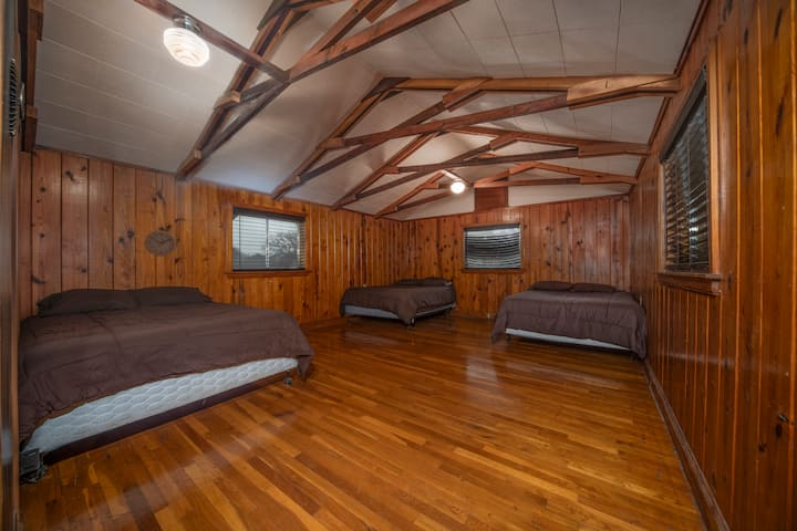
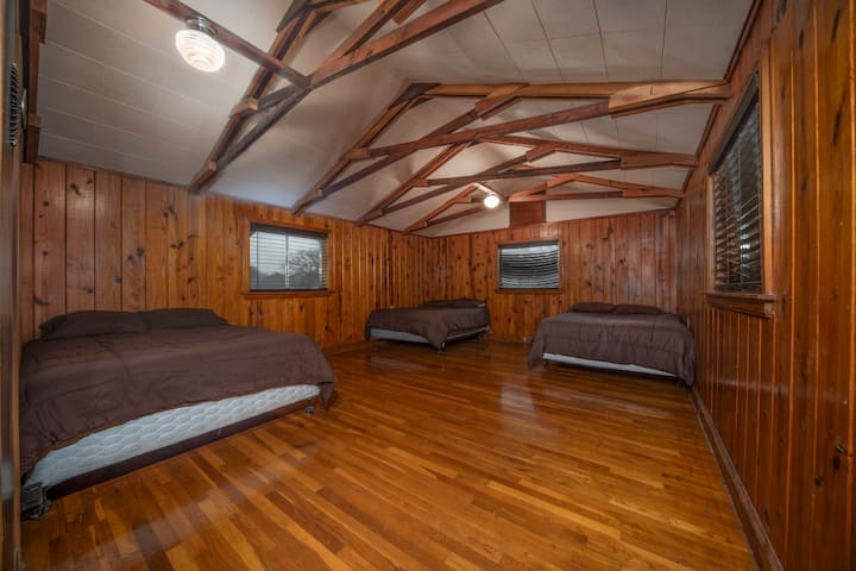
- wall clock (161, 243)
